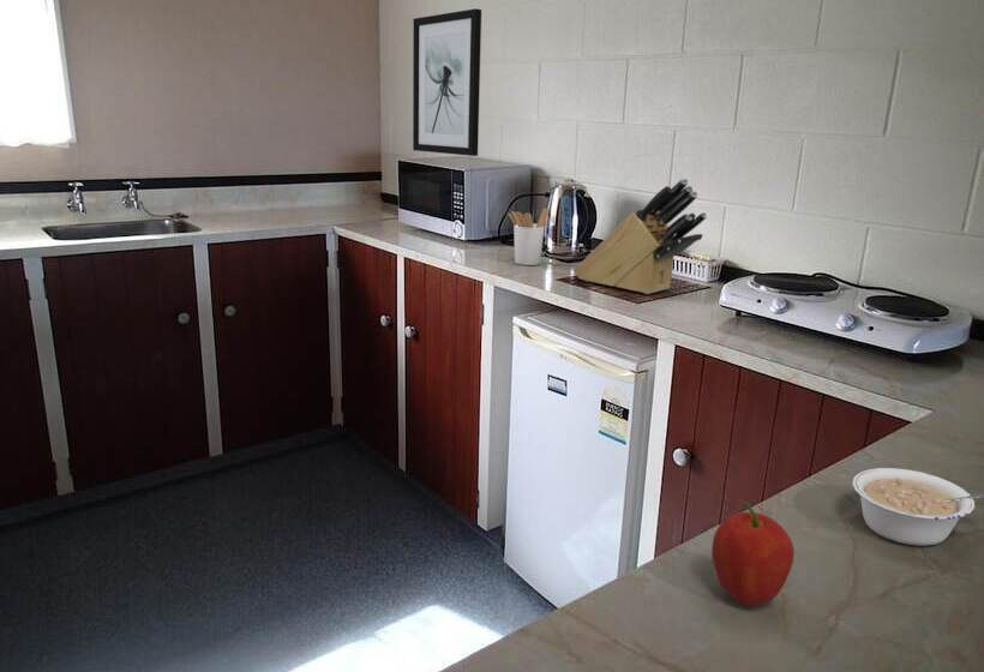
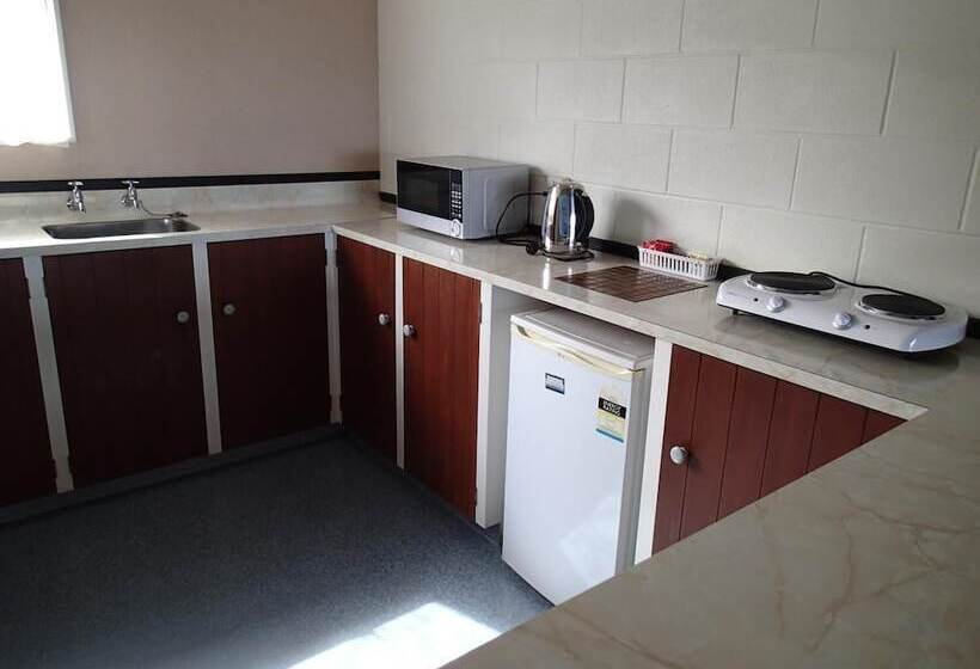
- legume (912, 504)
- wall art (444, 85)
- knife block (638, 233)
- fruit (750, 553)
- utensil holder (526, 235)
